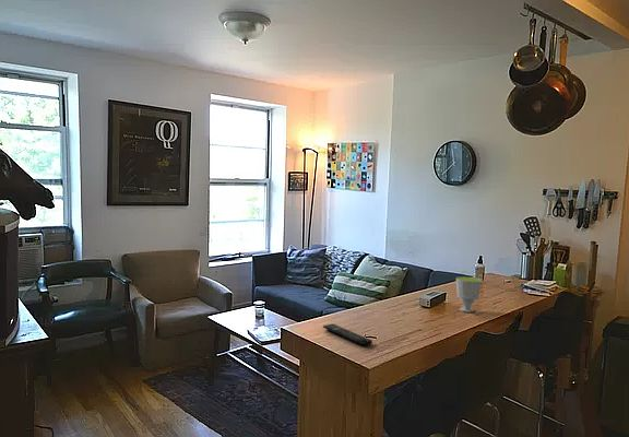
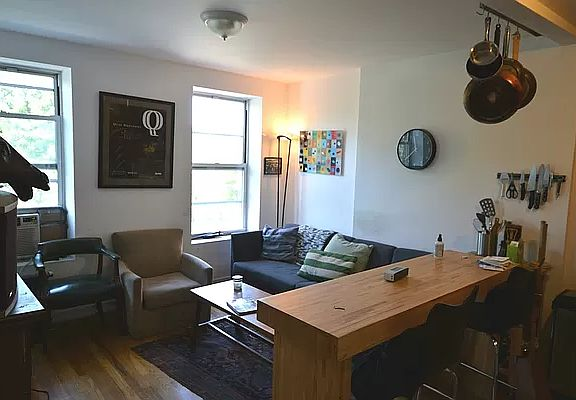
- remote control (346, 334)
- cup (467, 294)
